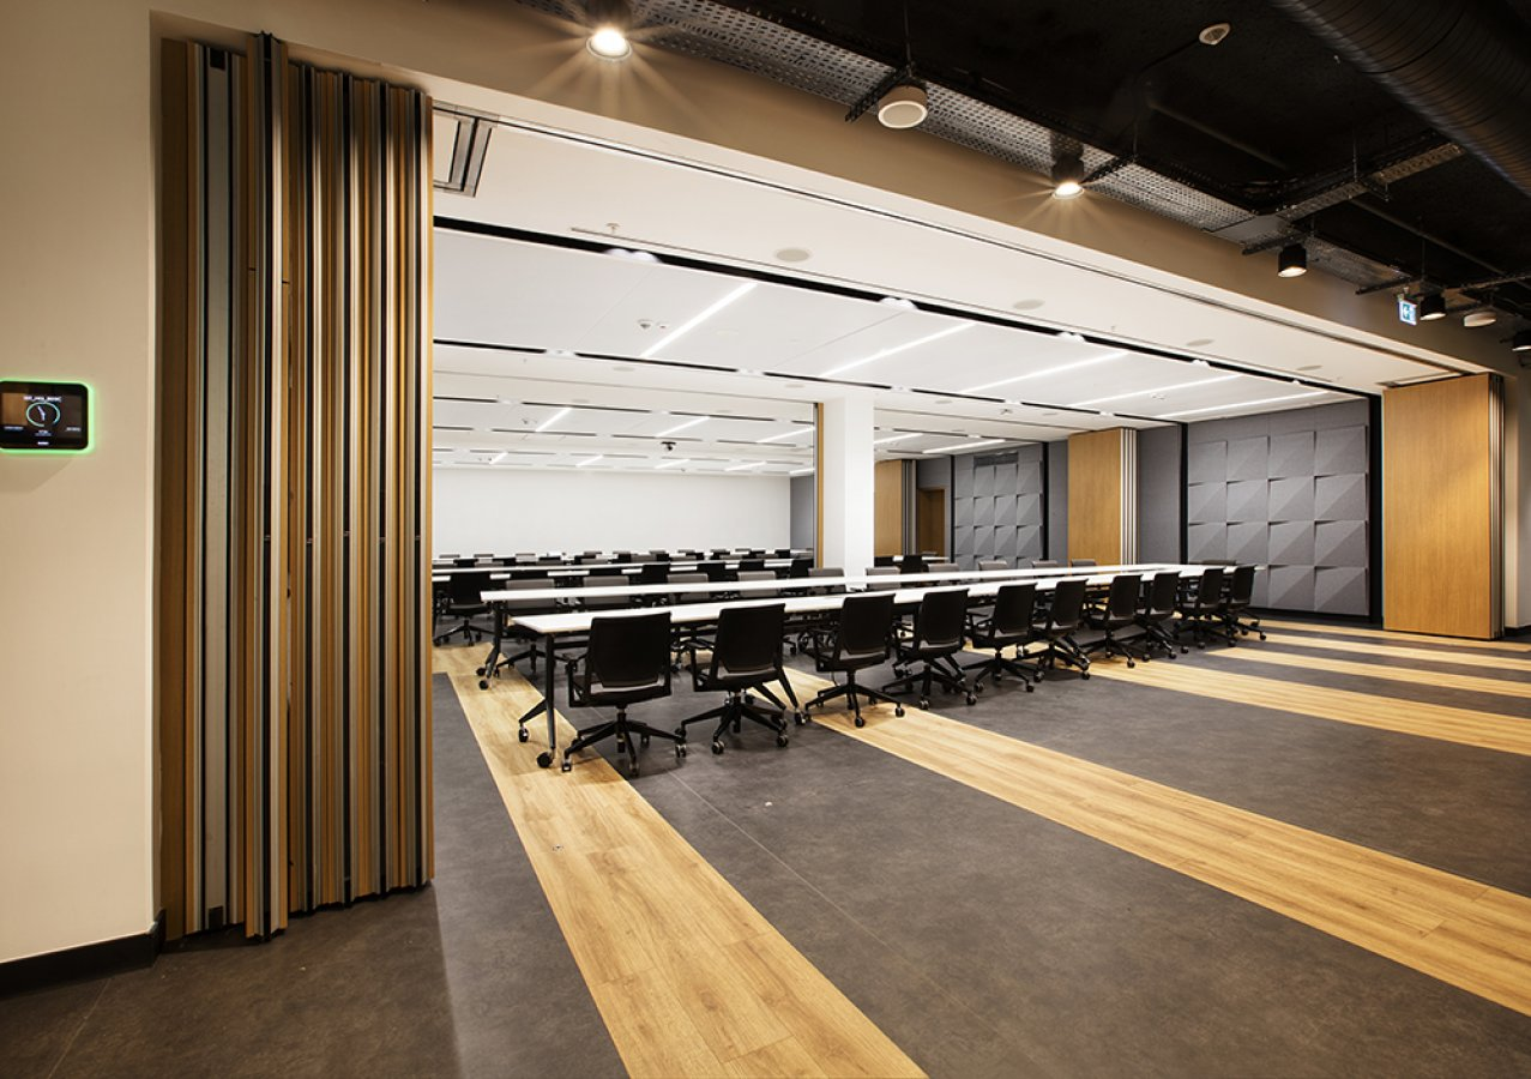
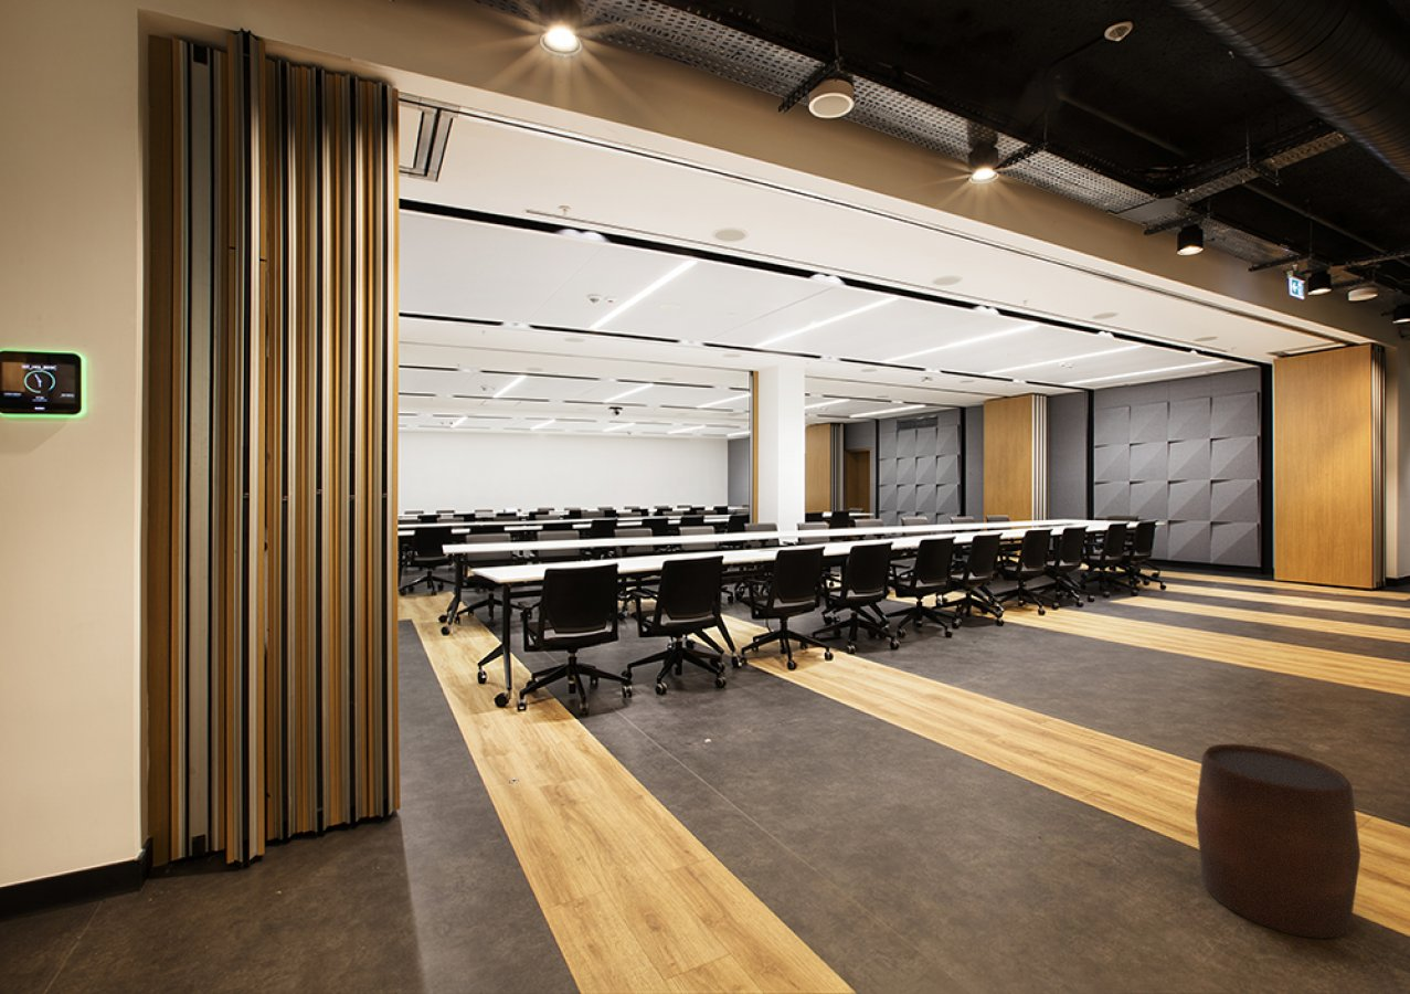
+ stool (1272, 833)
